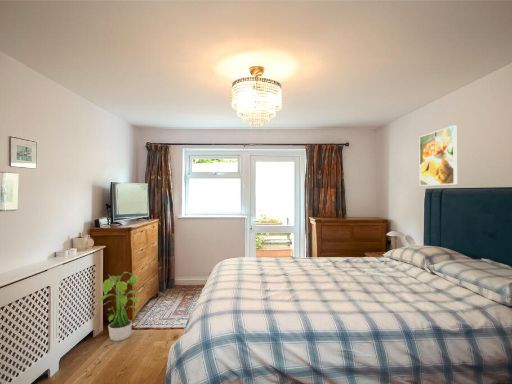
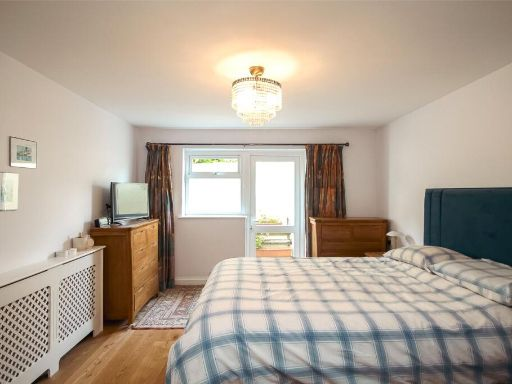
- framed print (436, 158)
- potted plant (119, 306)
